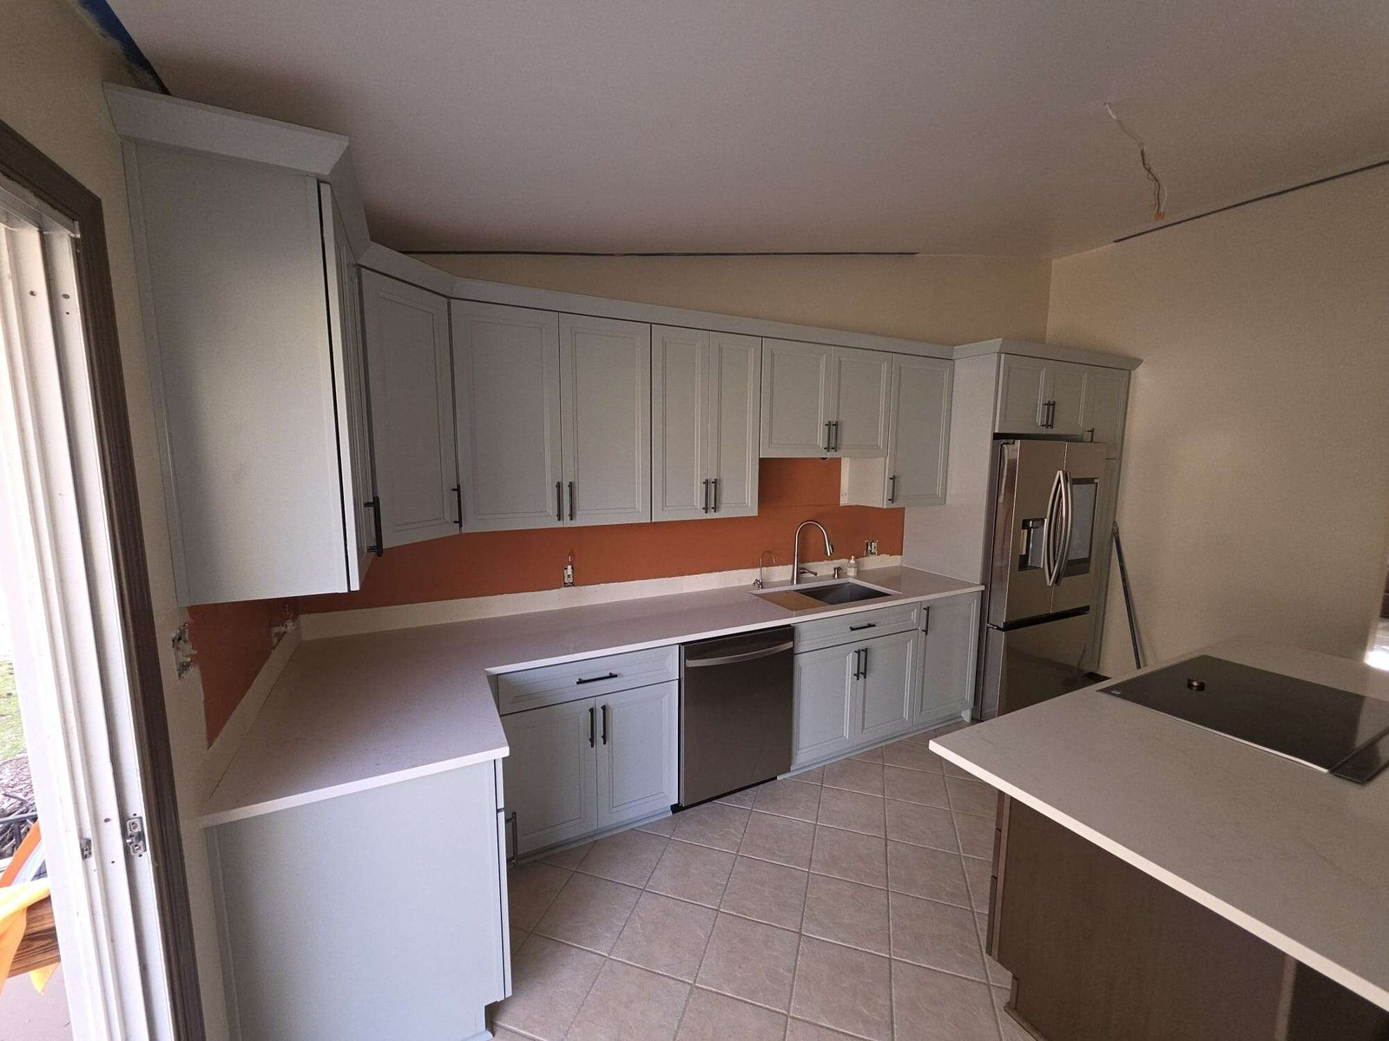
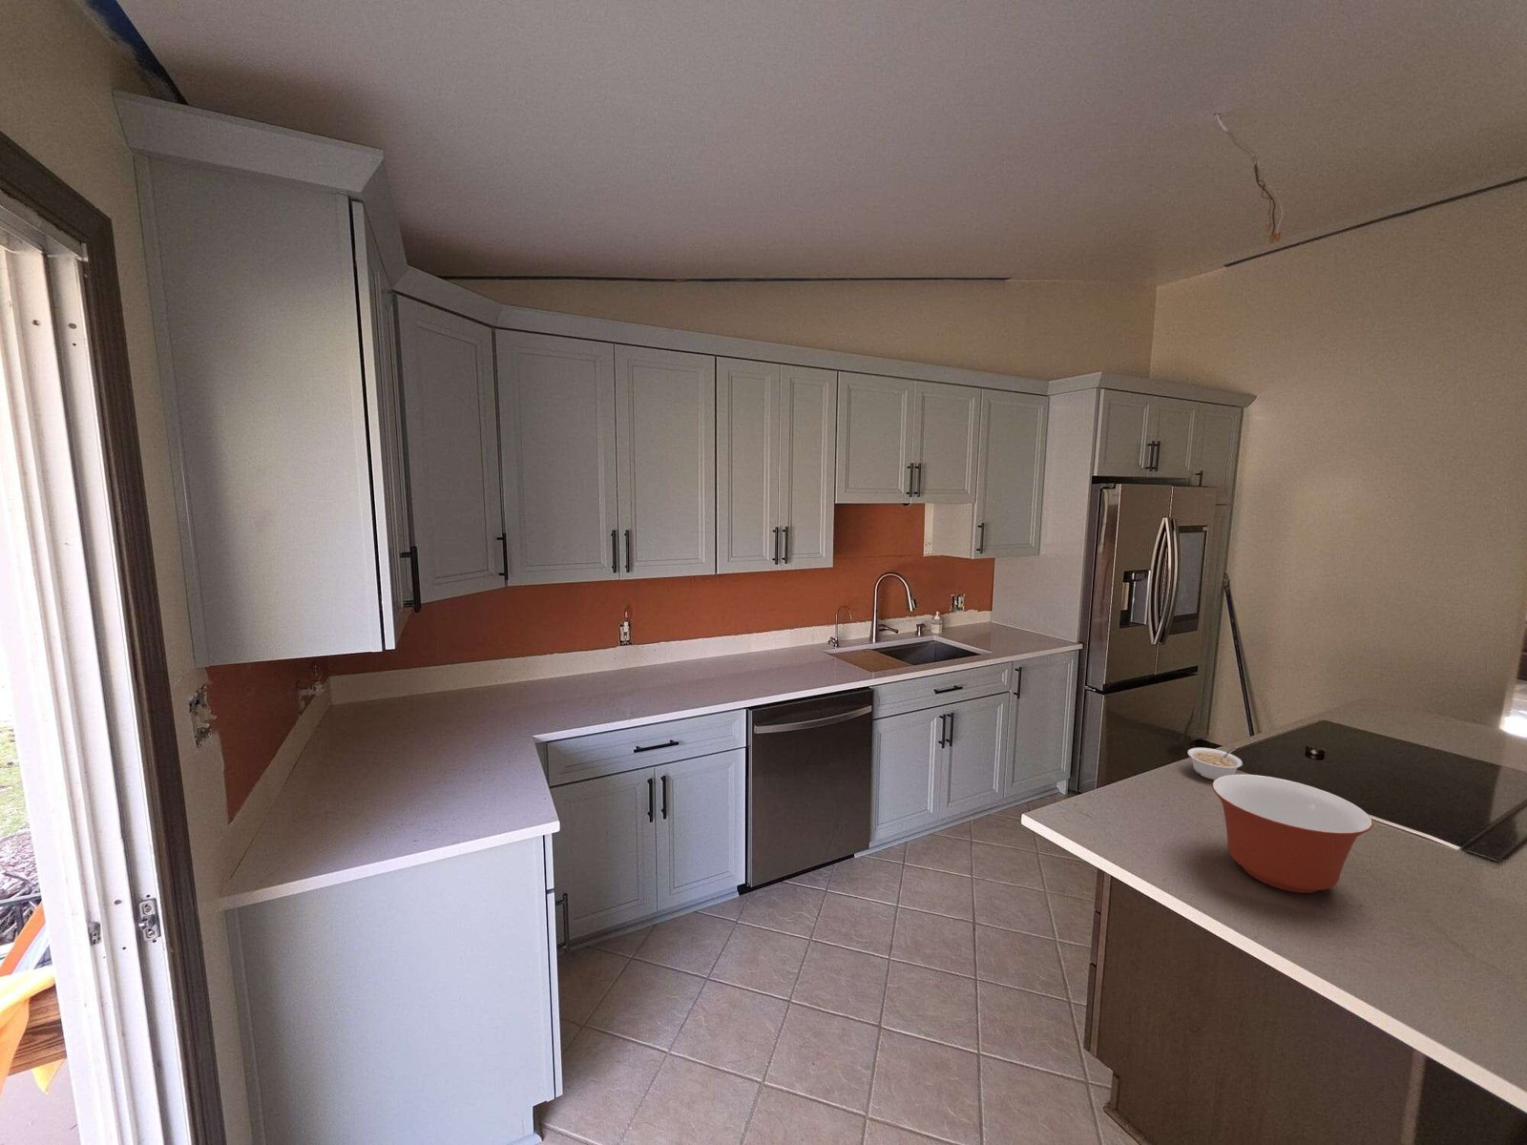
+ legume (1213, 763)
+ mixing bowl (1283, 838)
